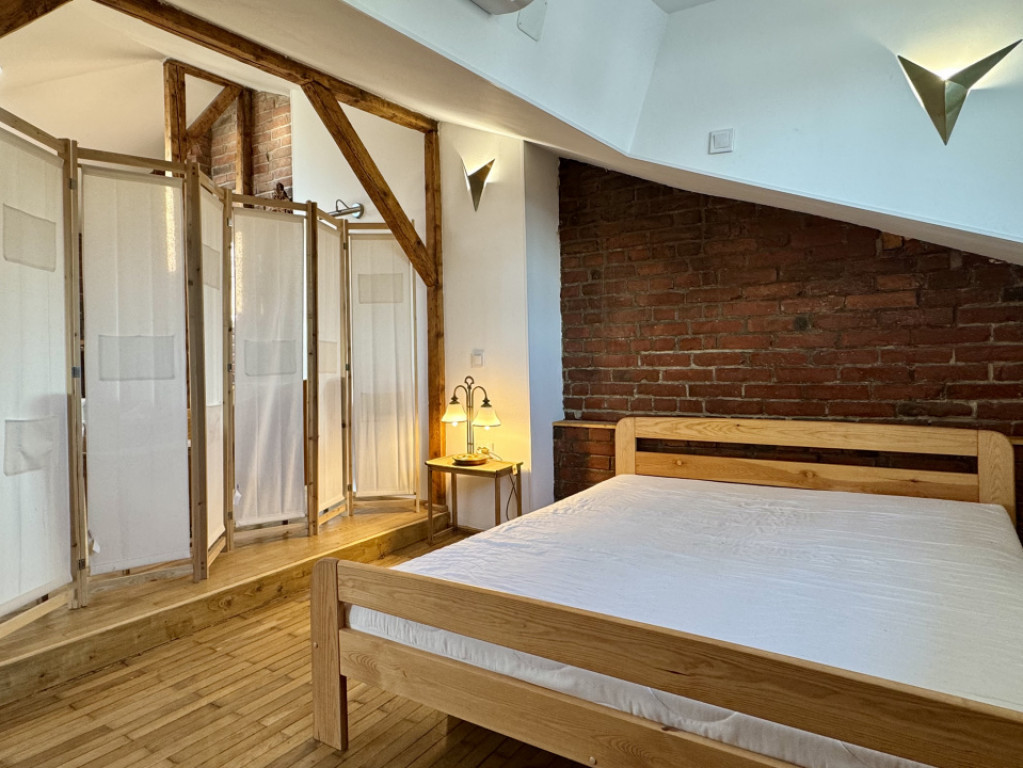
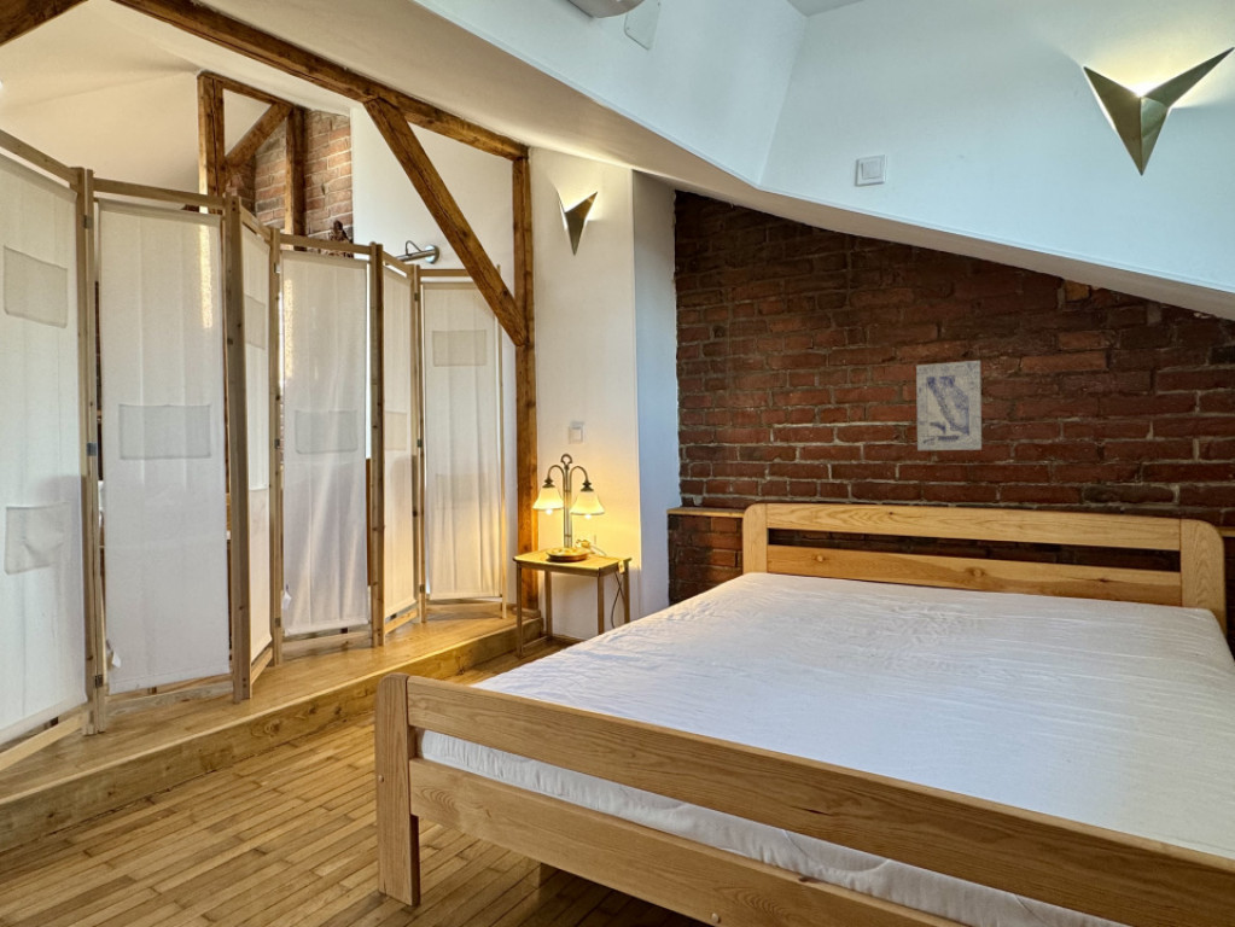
+ wall art (948, 406)
